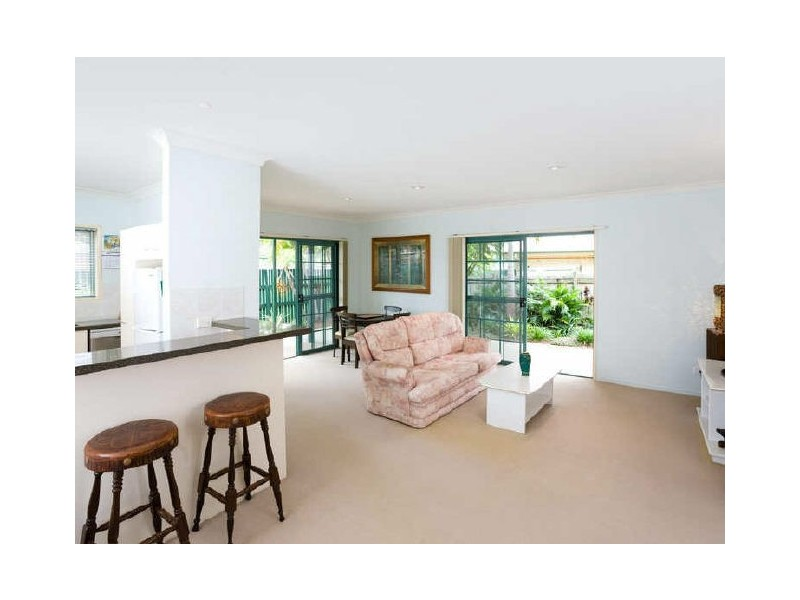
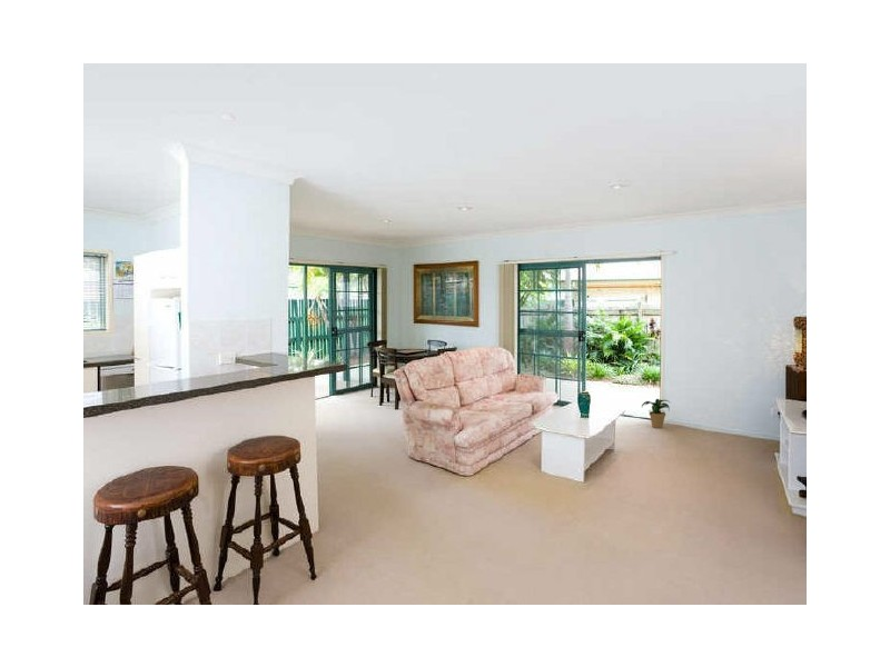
+ potted plant (657, 412)
